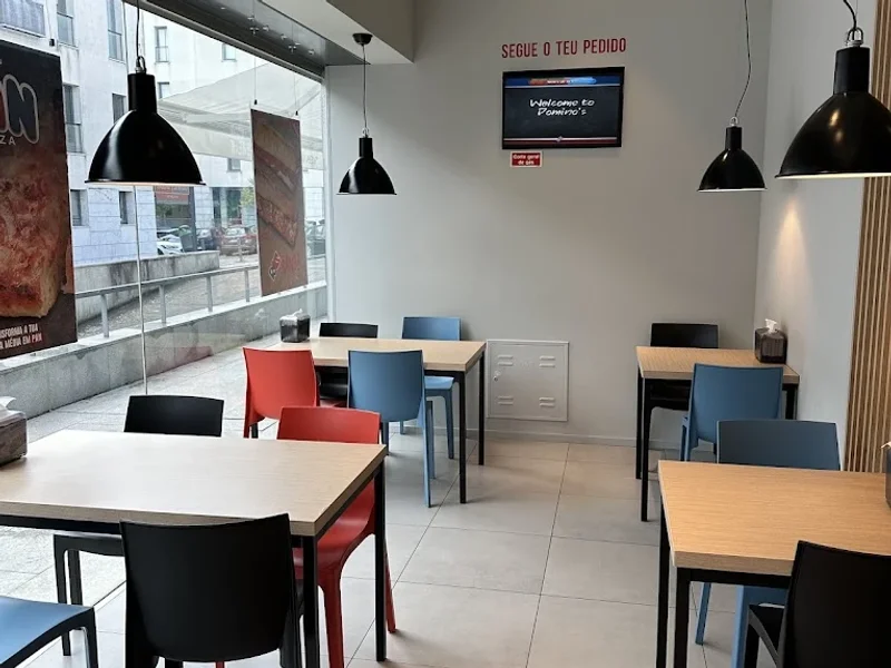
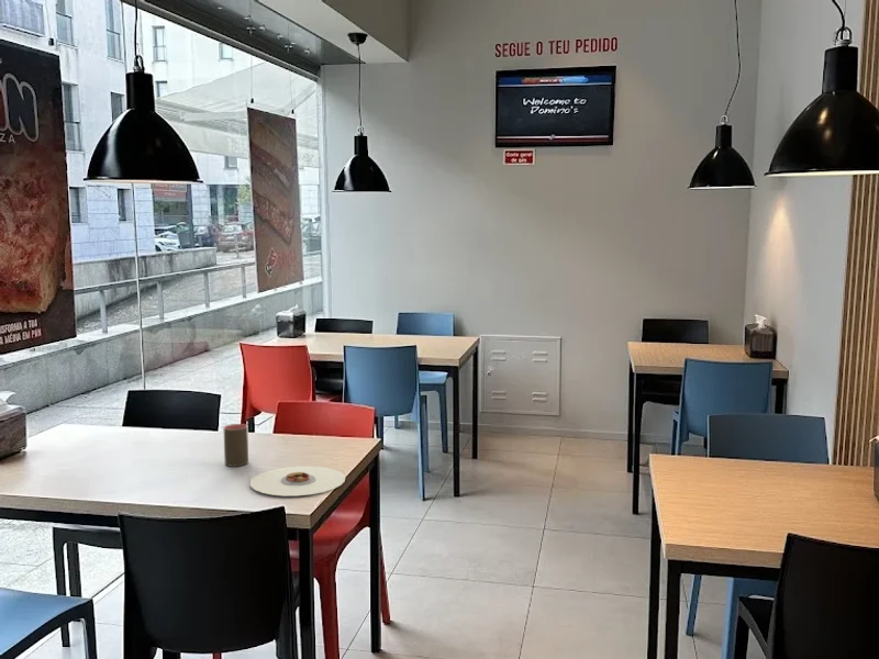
+ cup (235, 445)
+ plate (298, 477)
